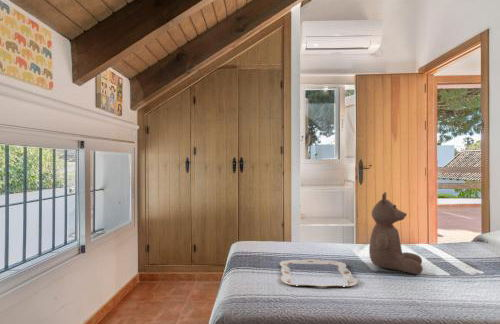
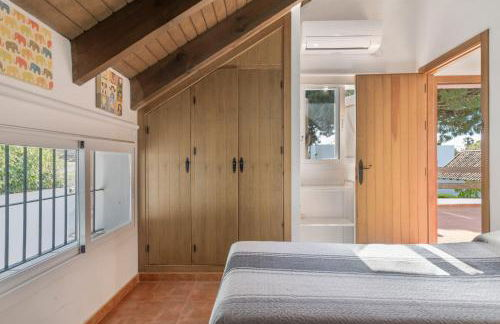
- serving tray (315, 263)
- bear (395, 230)
